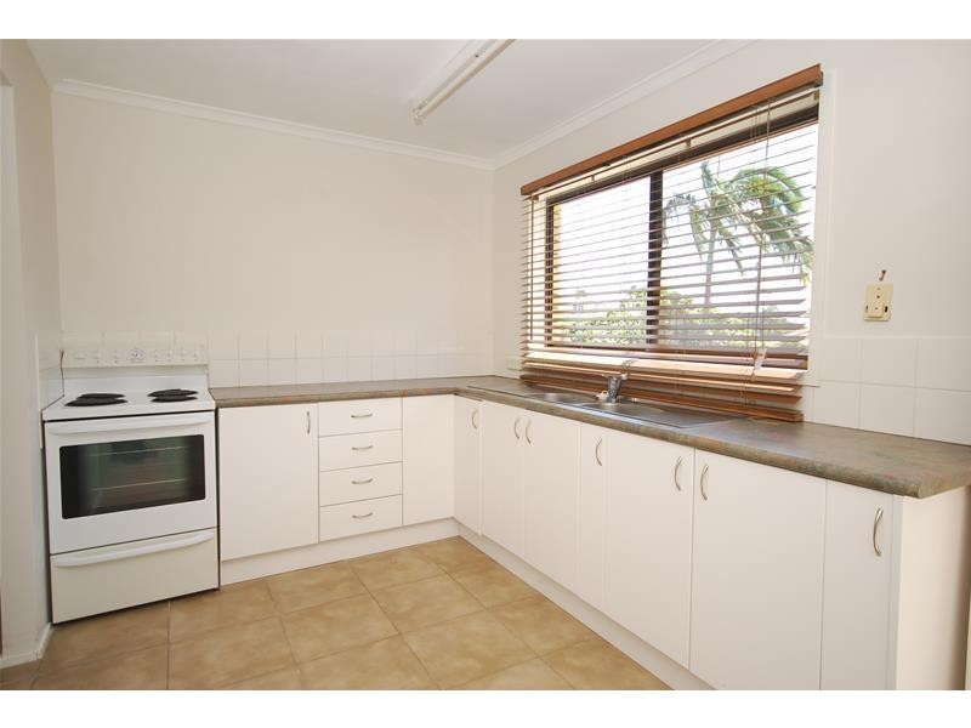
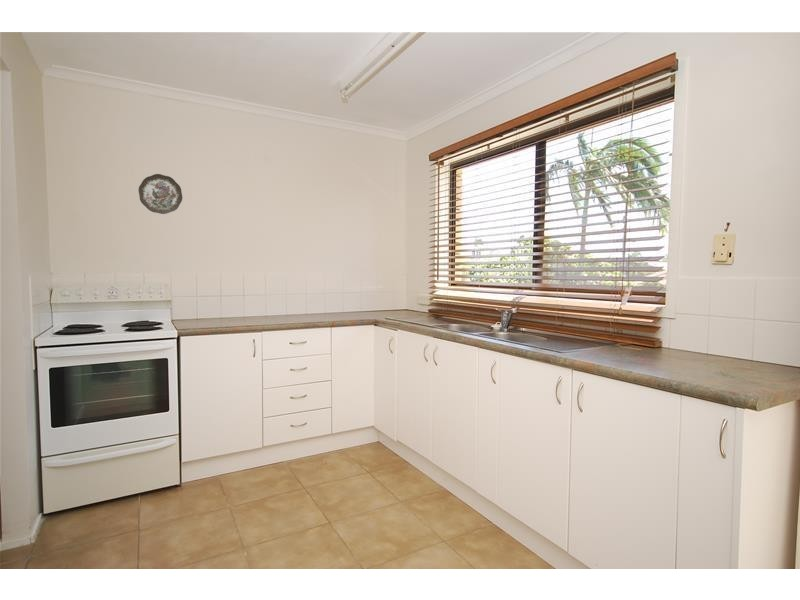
+ decorative plate (160, 194)
